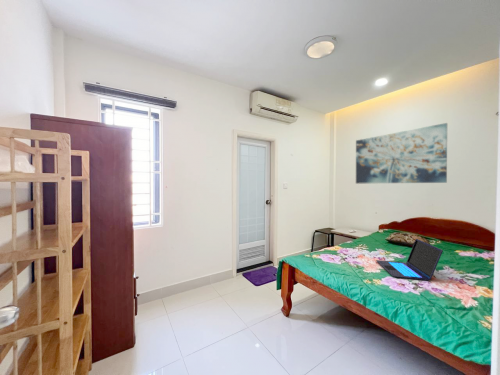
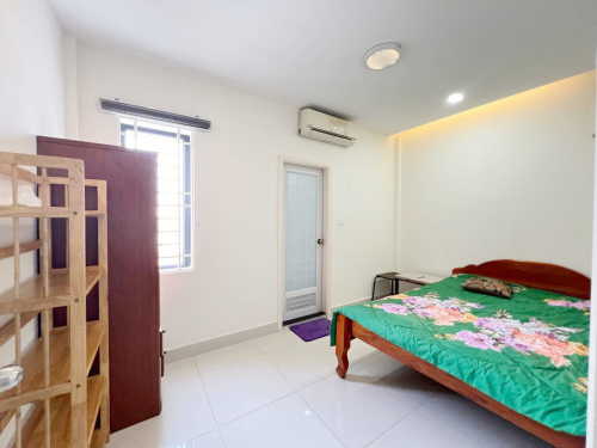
- laptop (408, 257)
- wall art (394, 158)
